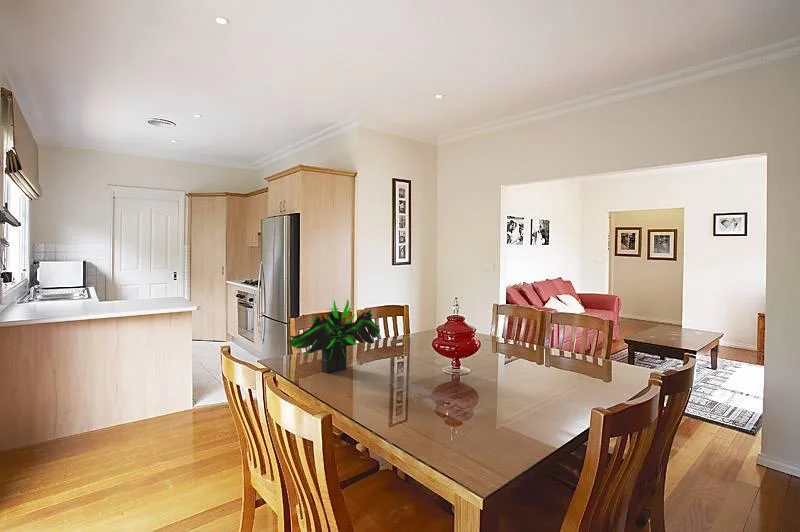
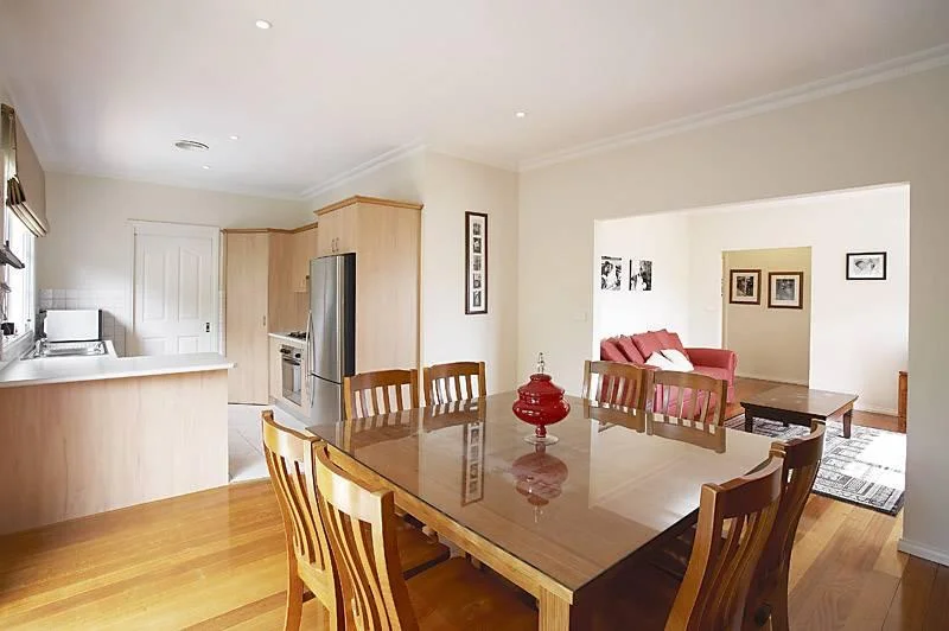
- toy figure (335, 334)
